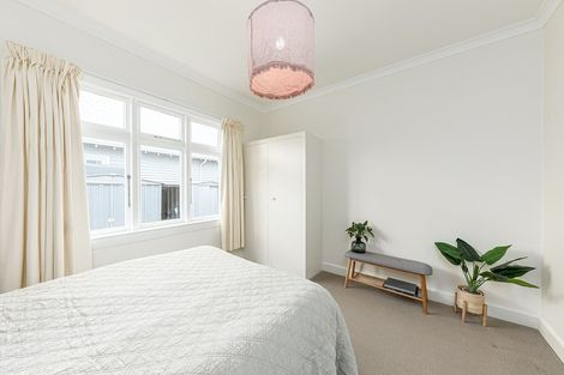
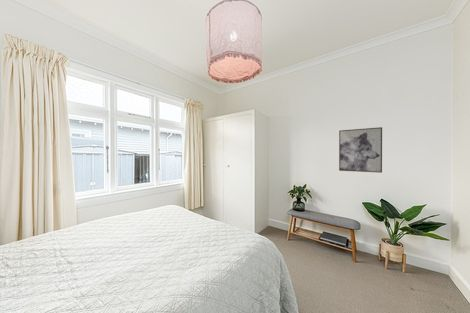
+ wall art (359, 150)
